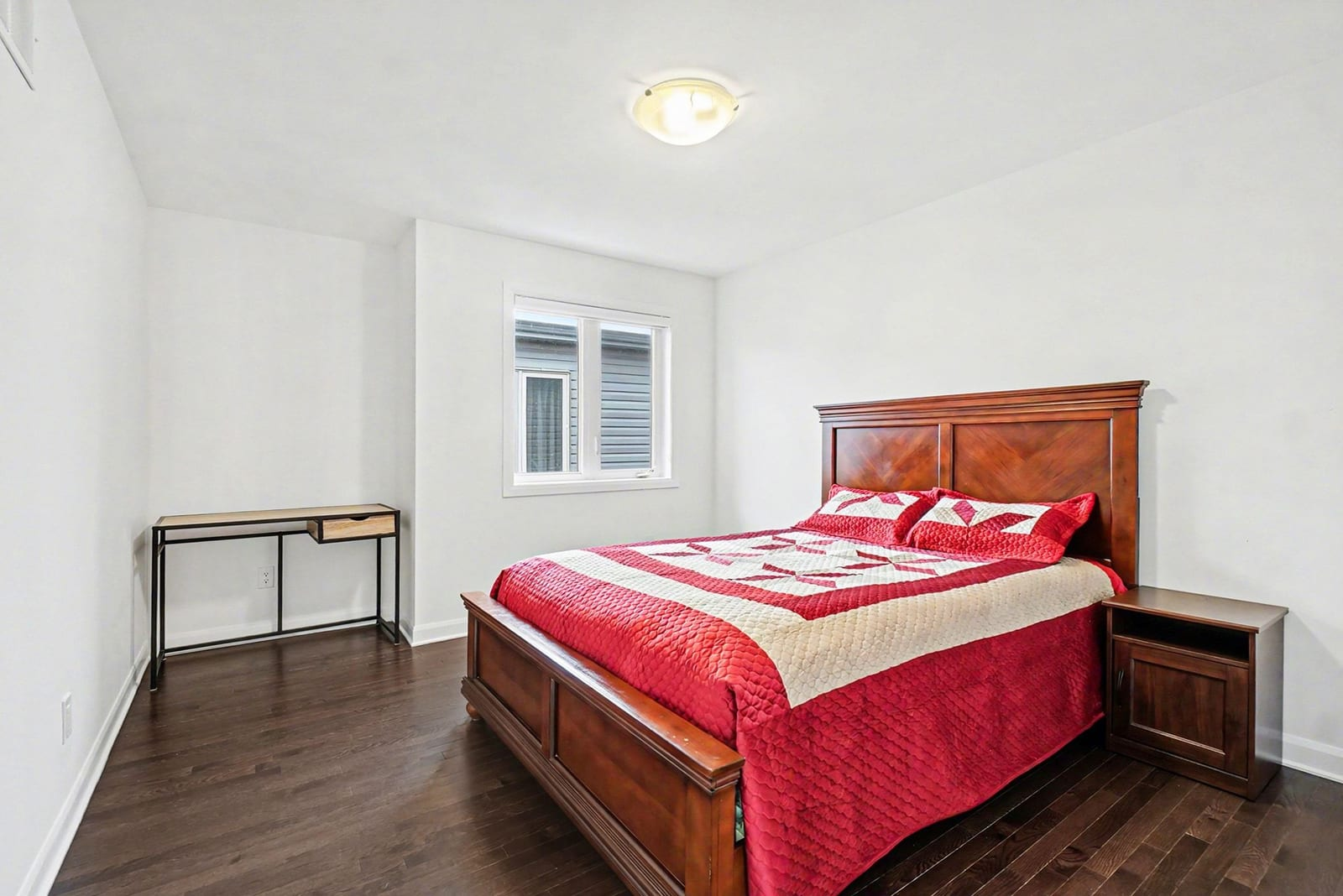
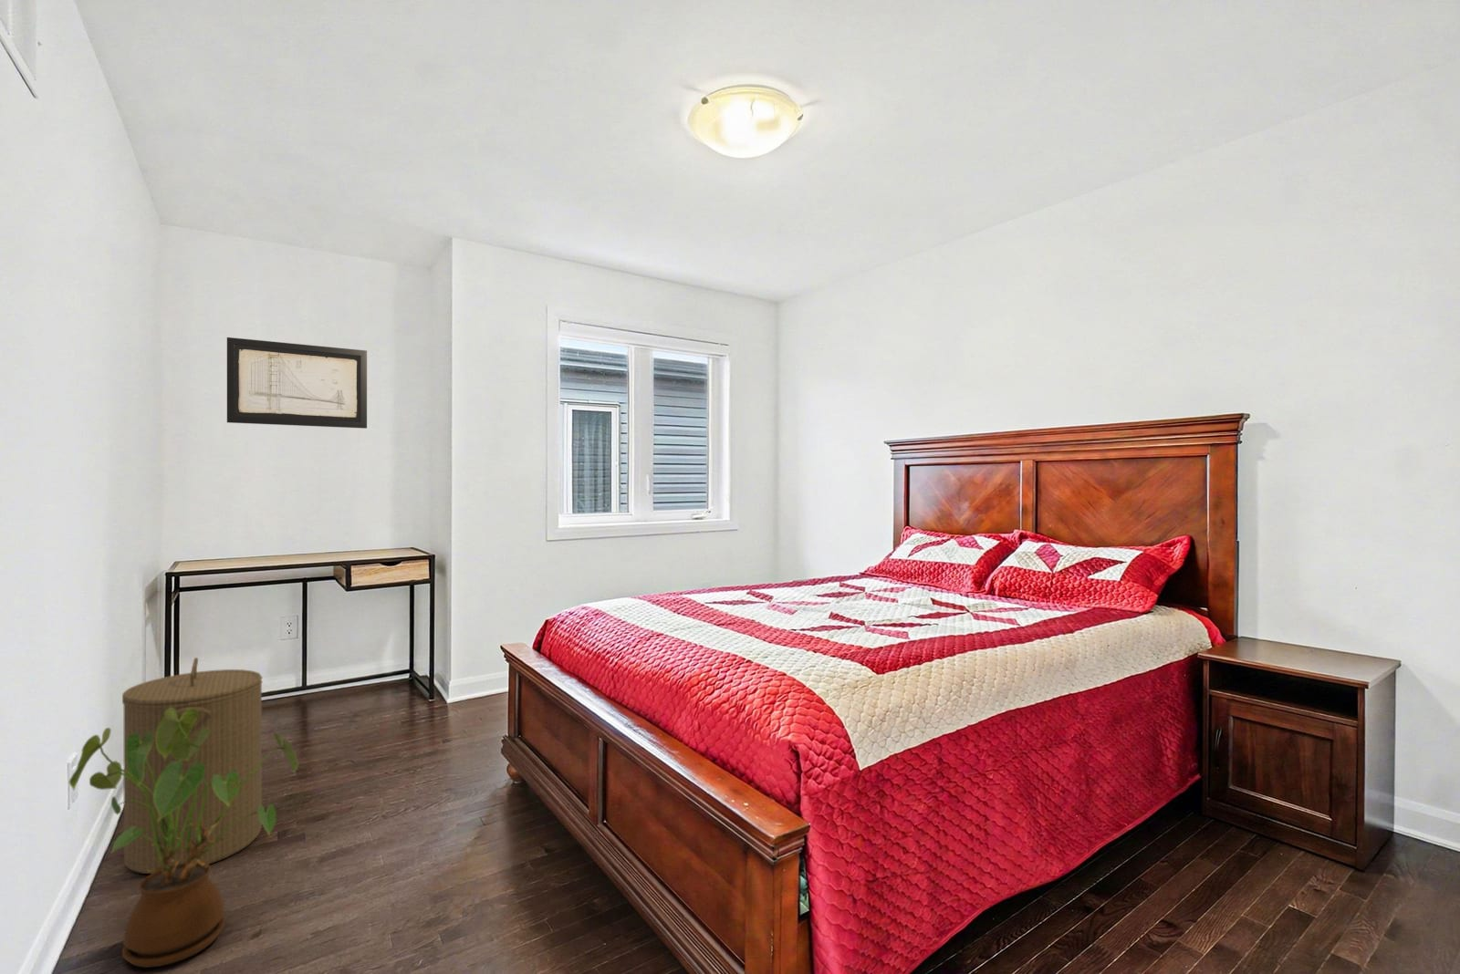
+ laundry hamper (196, 750)
+ wall art (299, 385)
+ house plant (189, 827)
